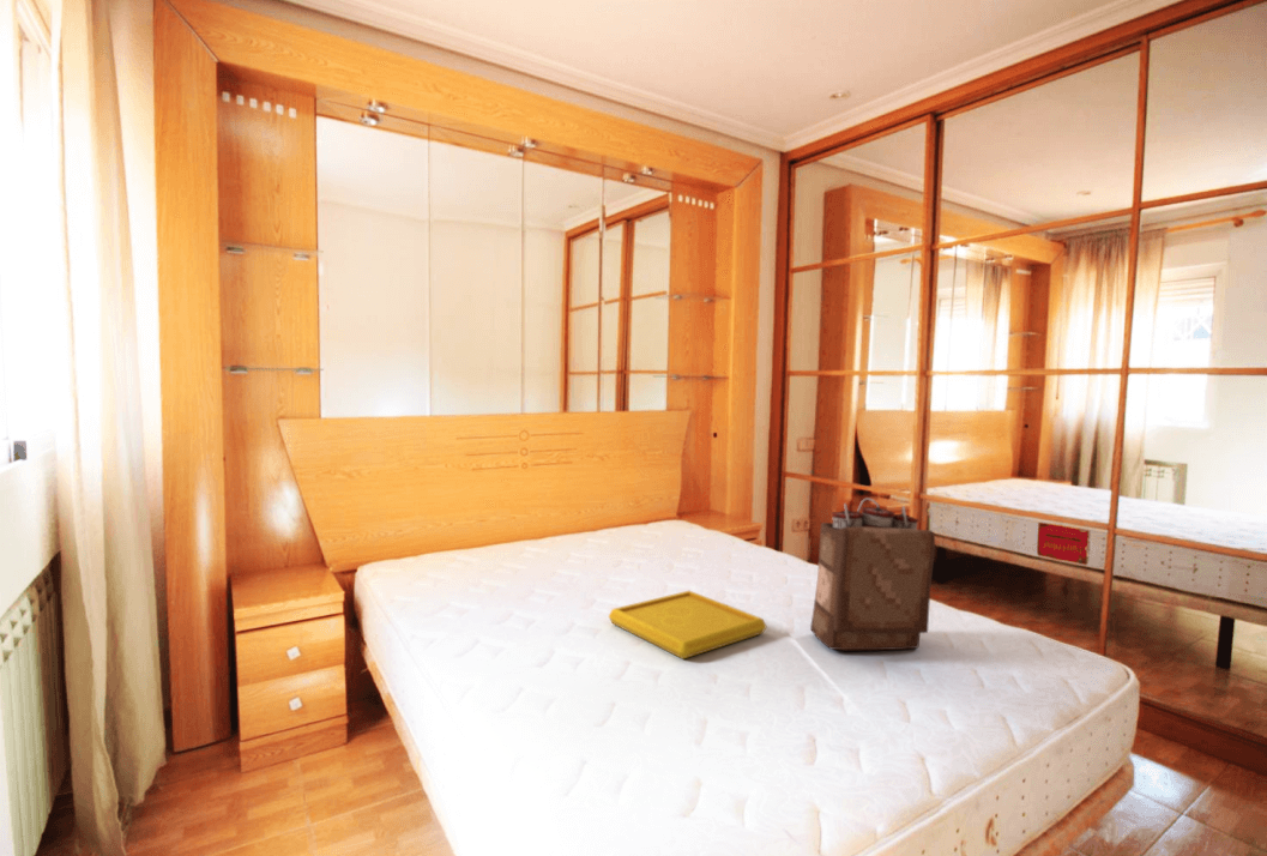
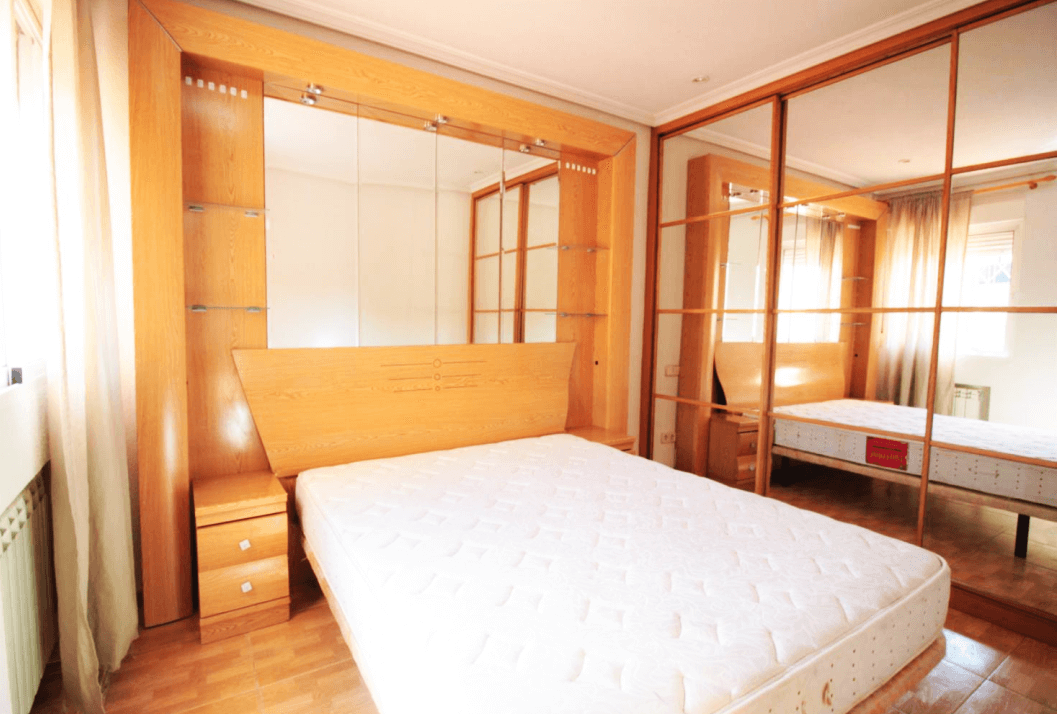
- serving tray (686, 621)
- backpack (870, 572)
